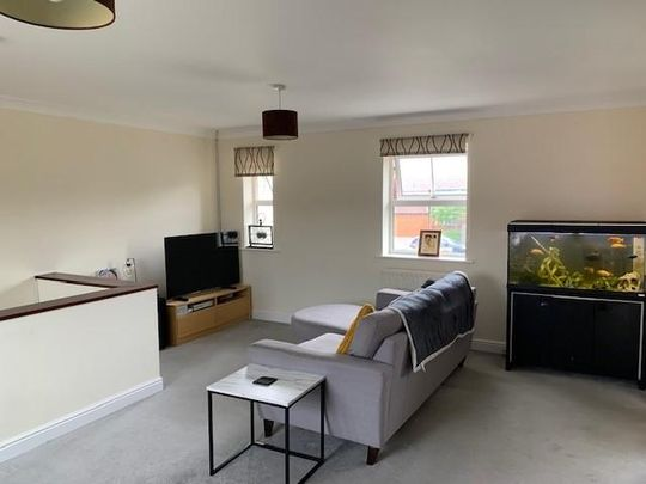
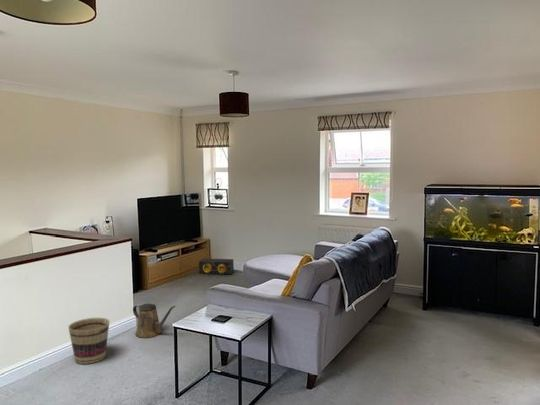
+ watering can (154, 318)
+ basket (89, 340)
+ speaker (215, 267)
